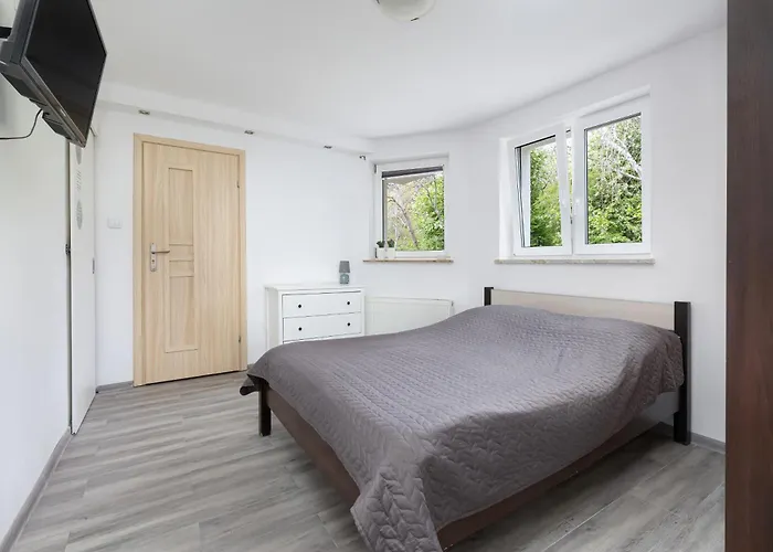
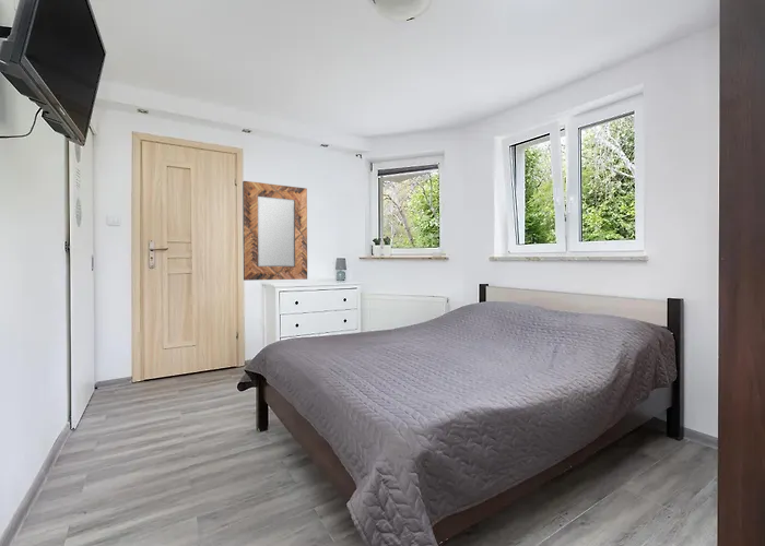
+ home mirror (276, 232)
